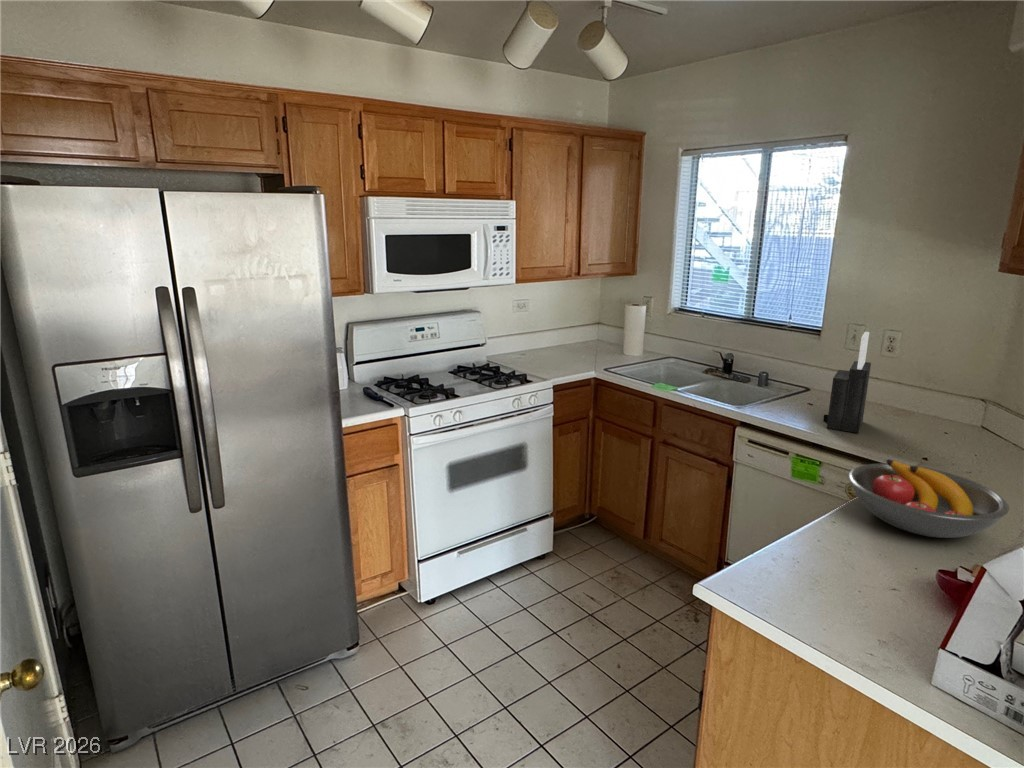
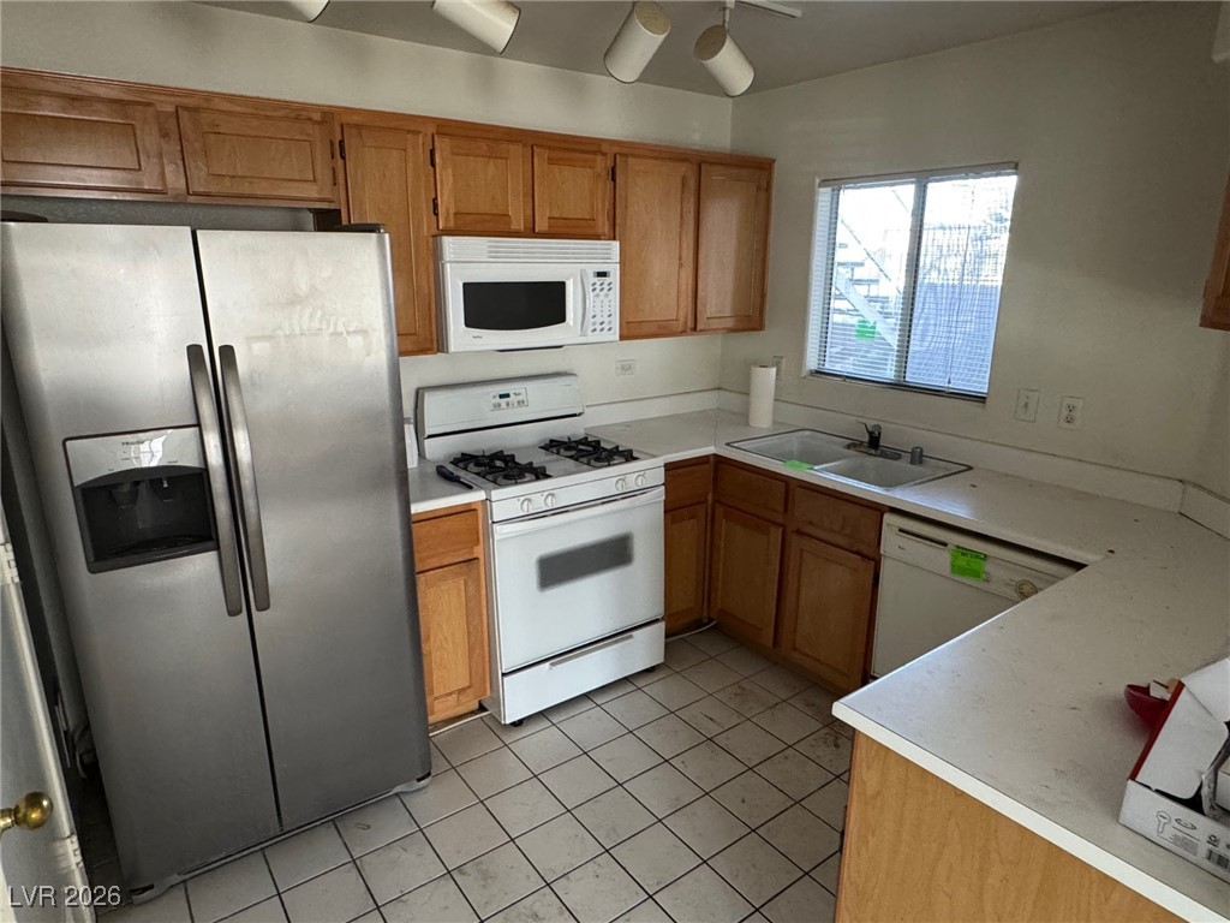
- fruit bowl (921, 500)
- knife block (847, 379)
